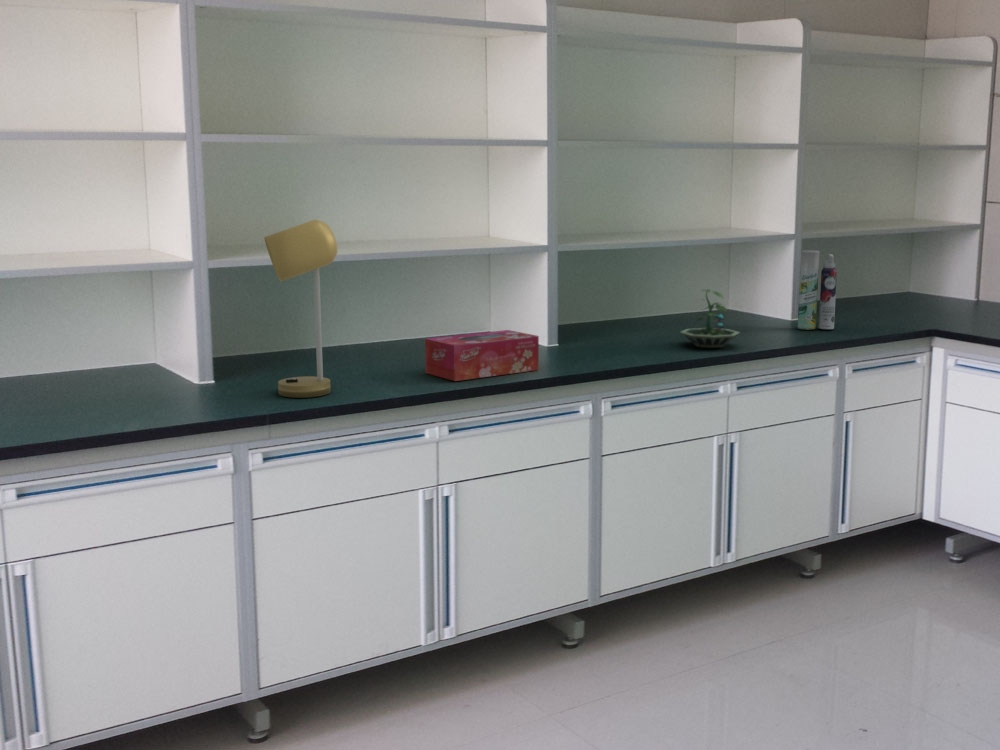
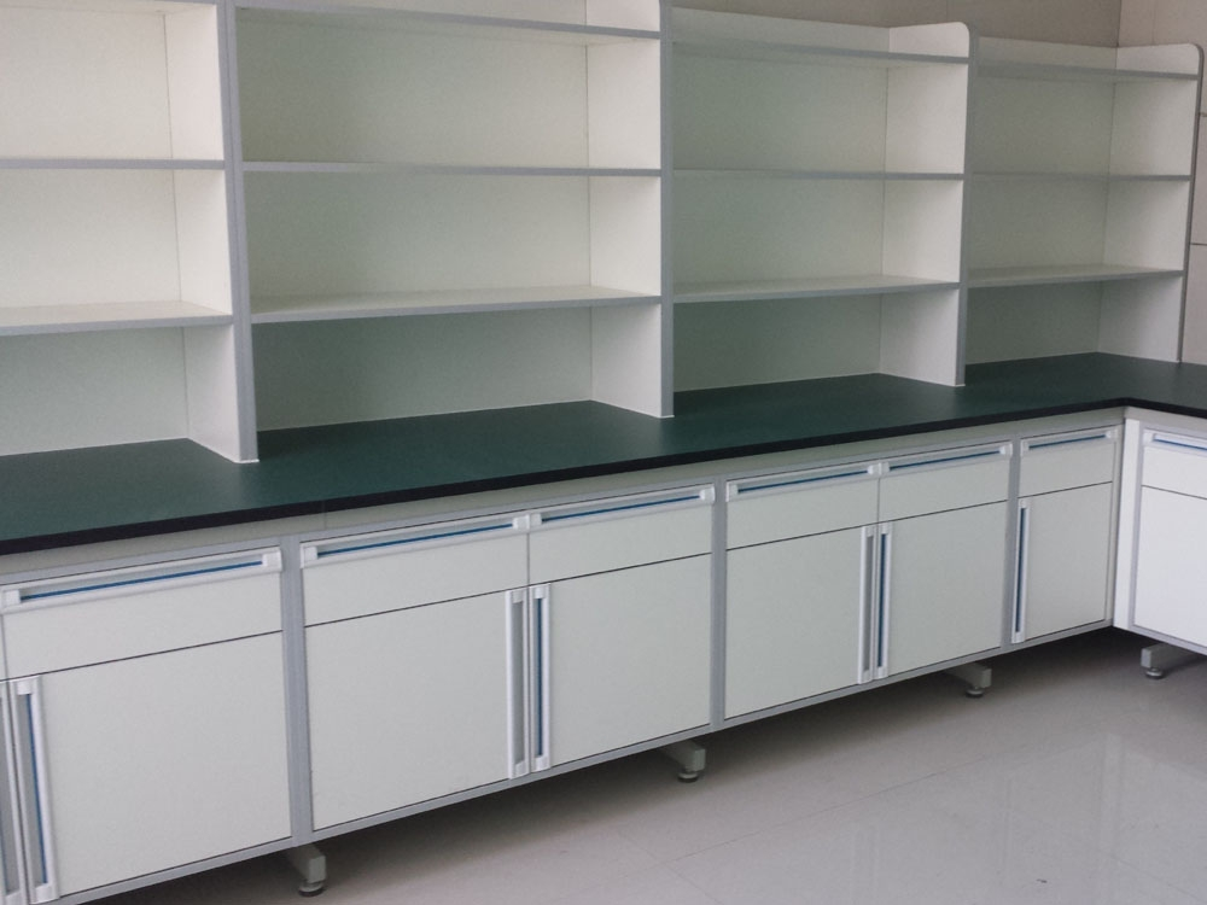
- aerosol can (817, 289)
- terrarium (708, 300)
- tissue box (482, 354)
- desk lamp (315, 307)
